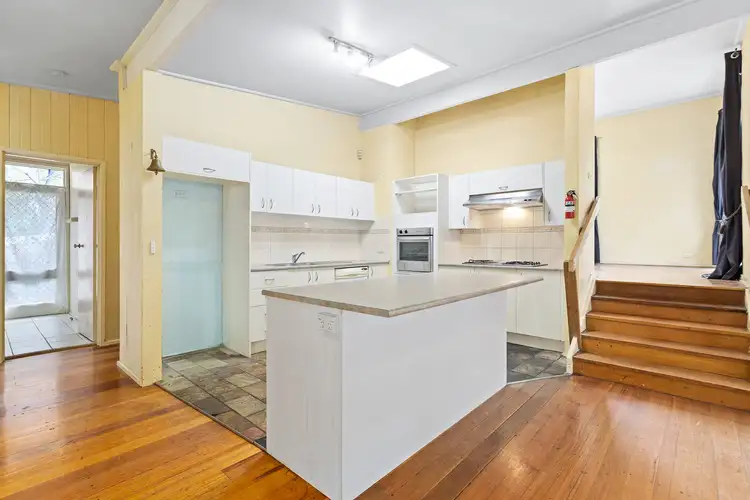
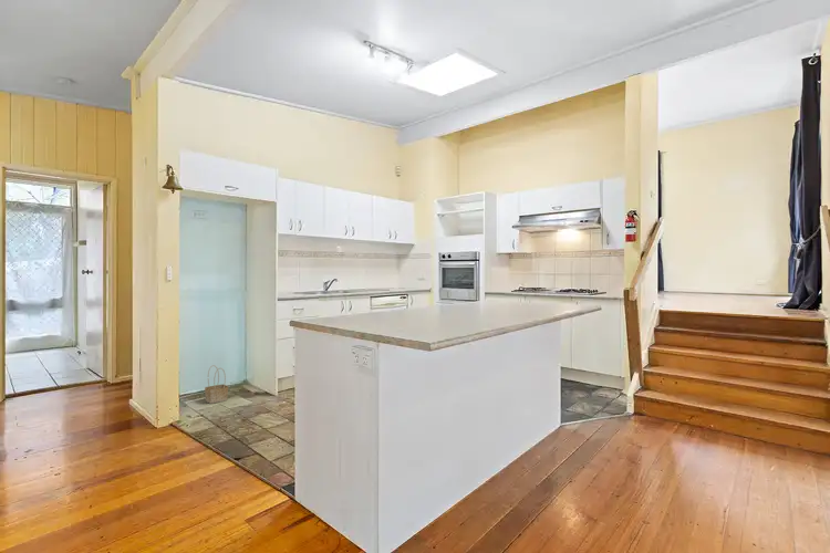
+ basket (216, 385)
